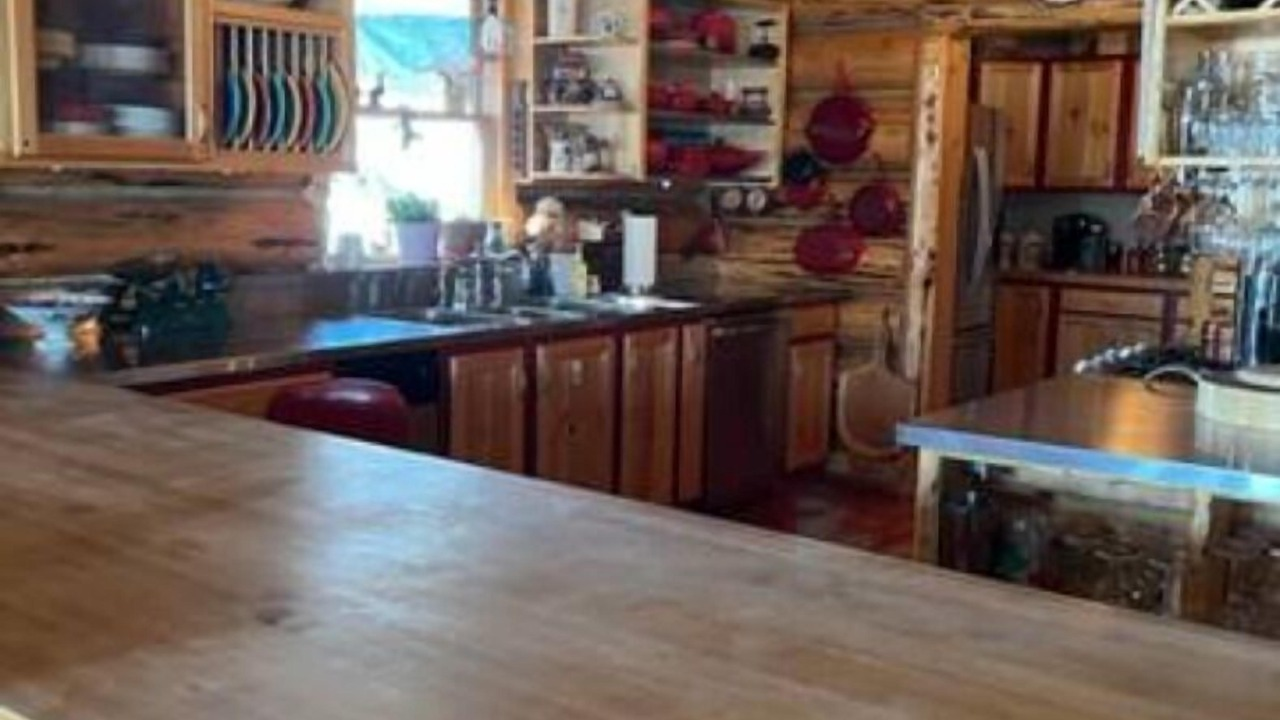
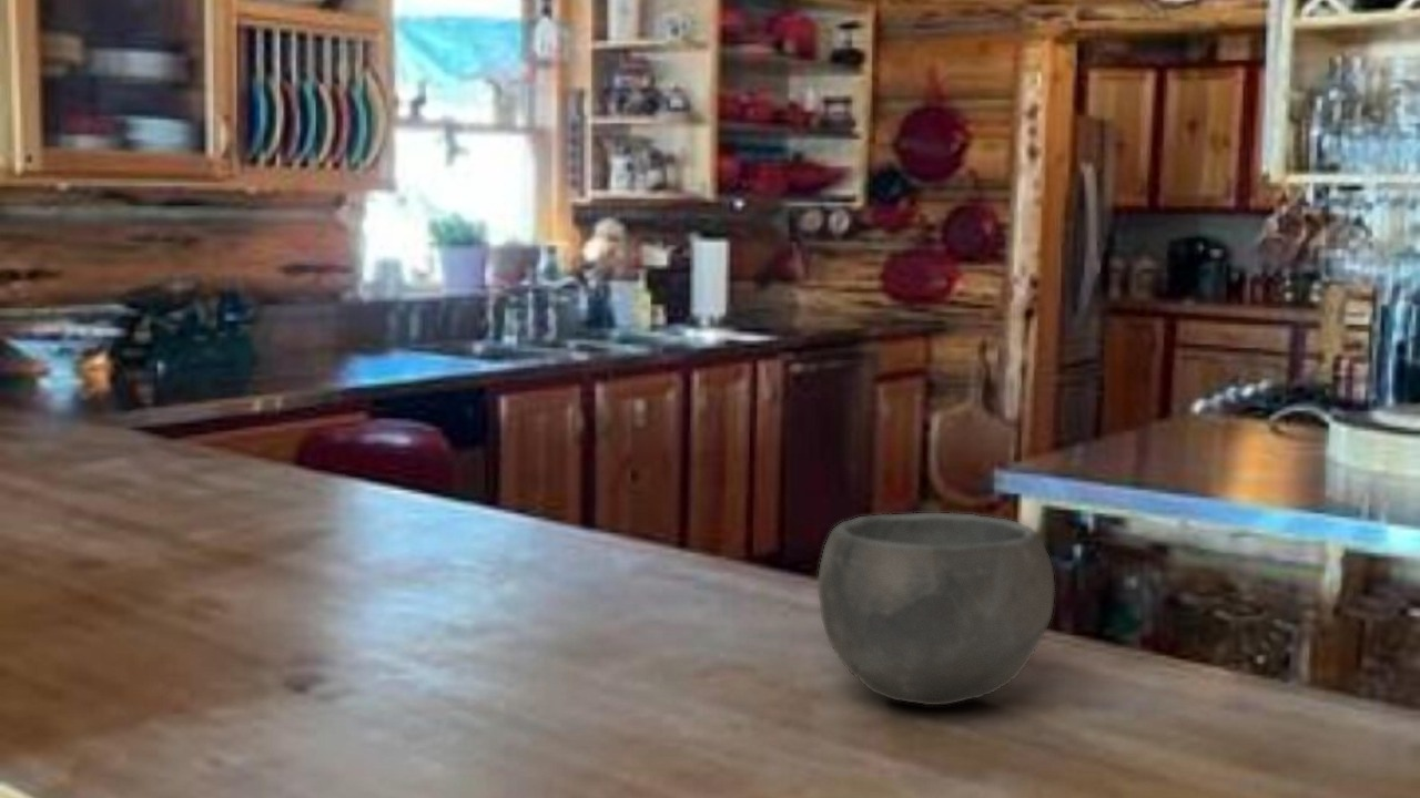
+ bowl (934, 611)
